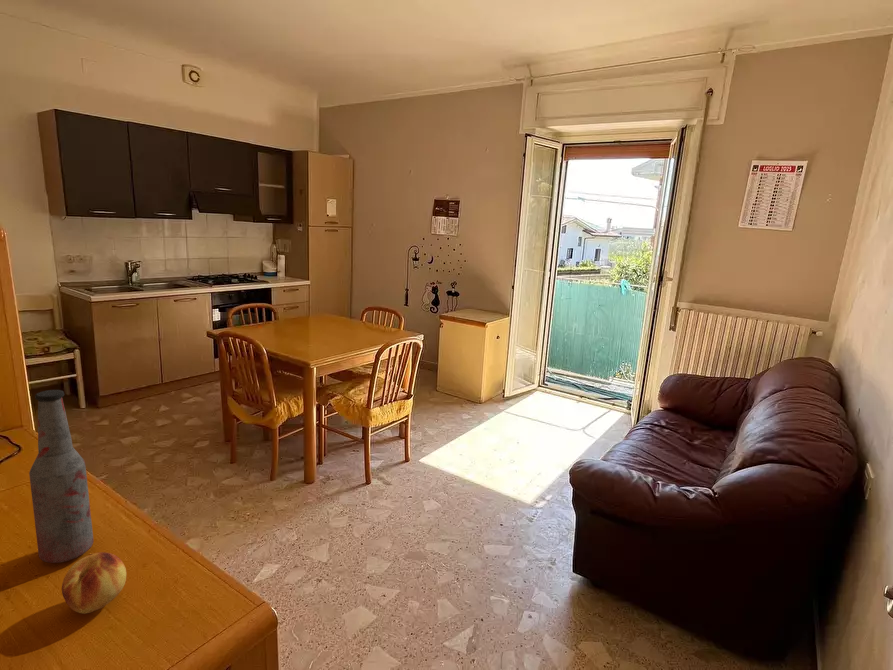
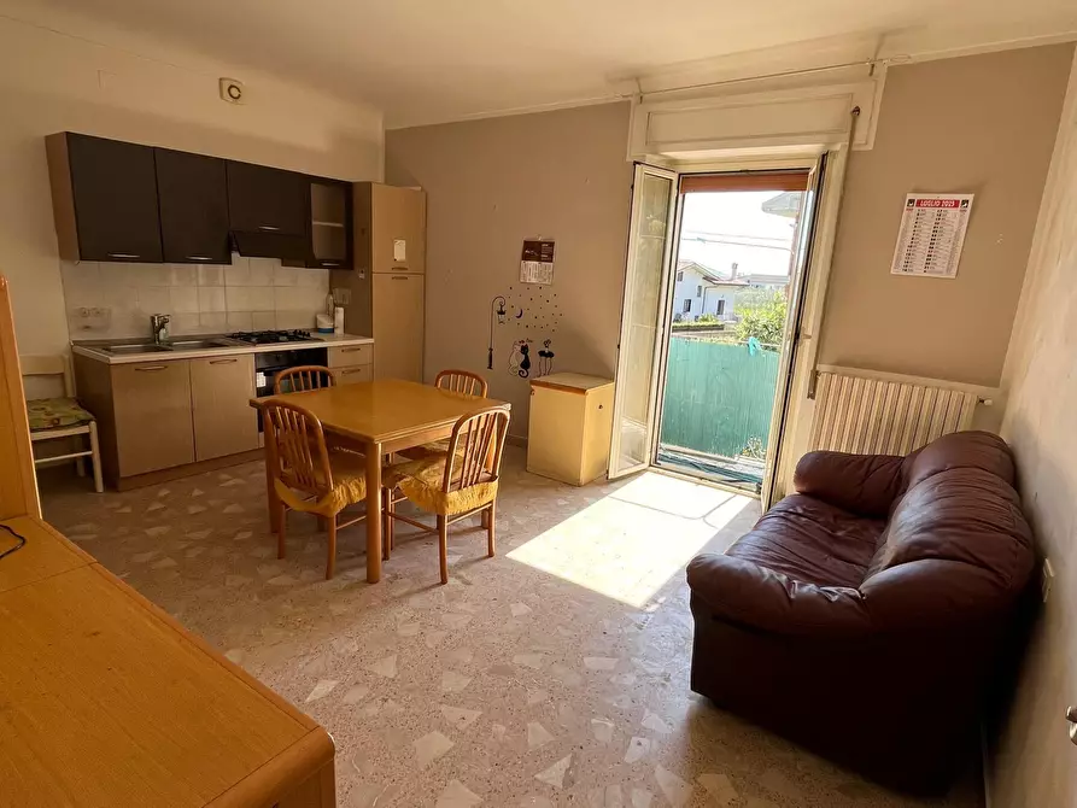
- fruit (95, 581)
- bottle (58, 475)
